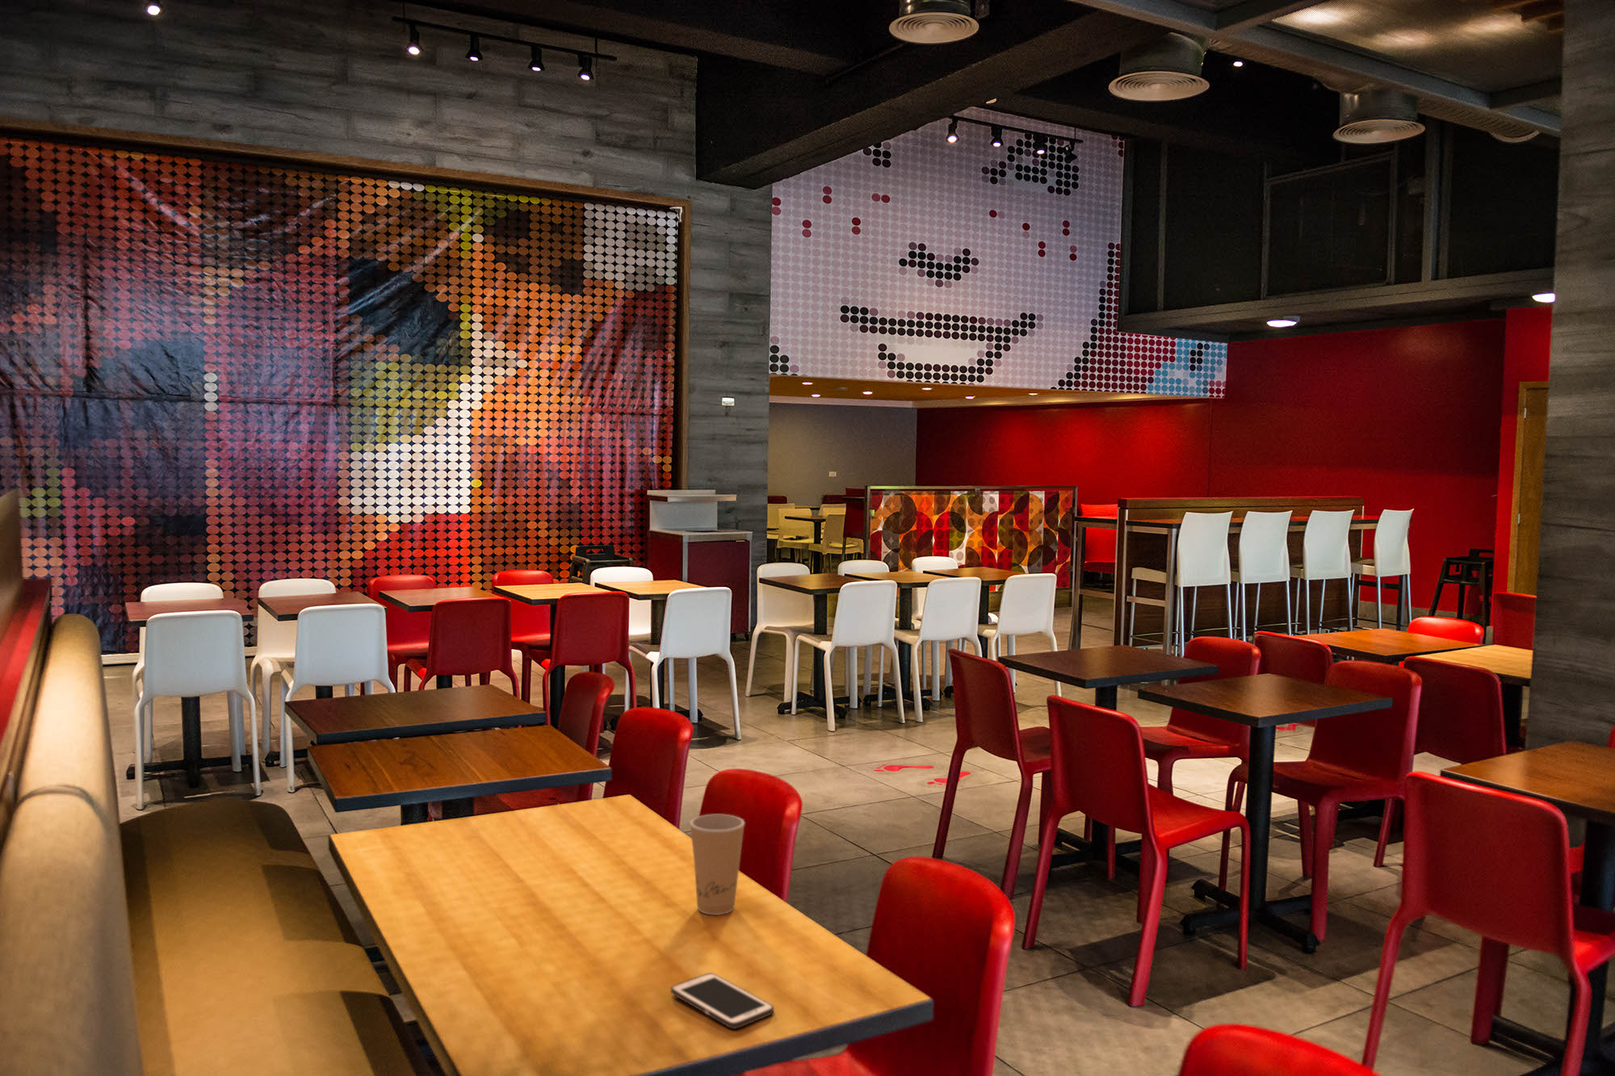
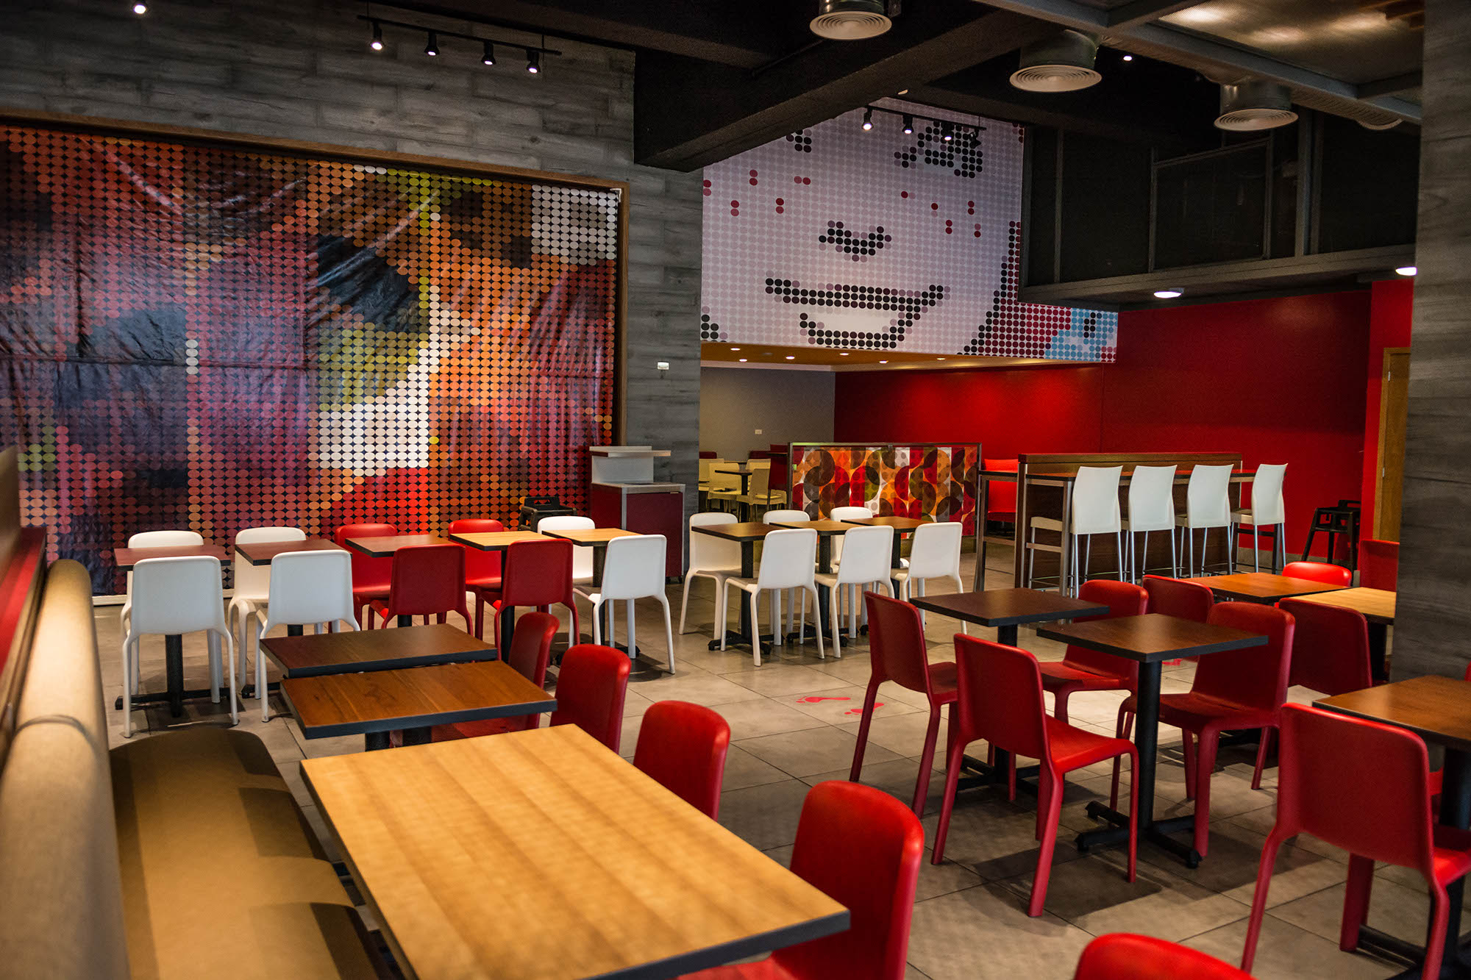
- paper cup (717, 866)
- cell phone (722, 999)
